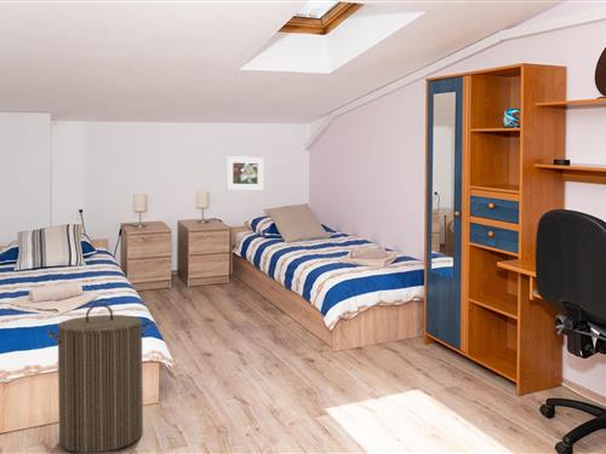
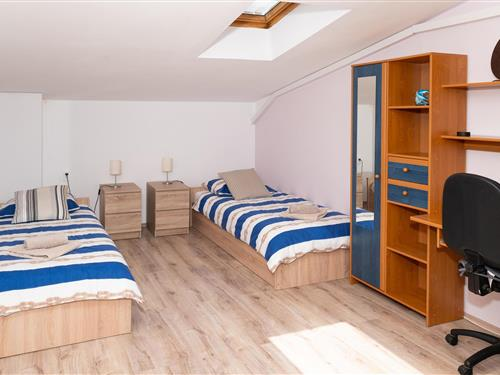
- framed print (245, 173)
- laundry hamper (101, 370)
